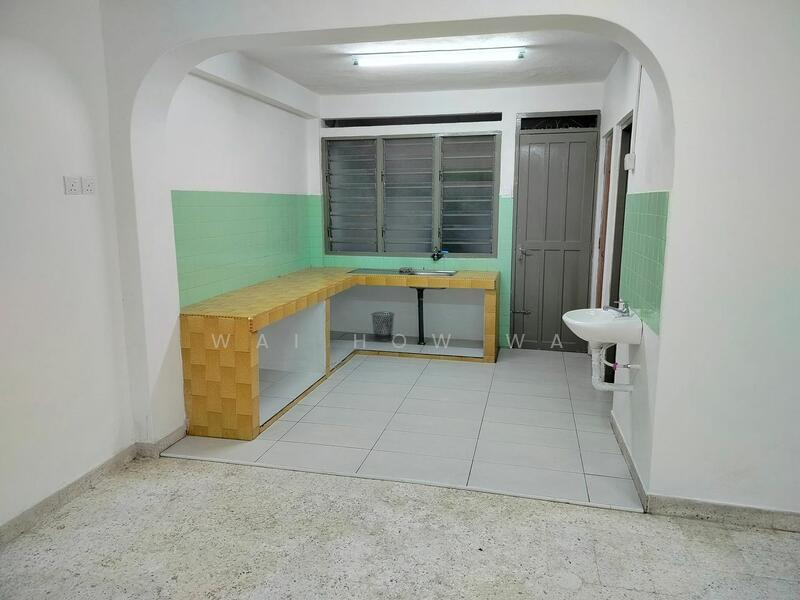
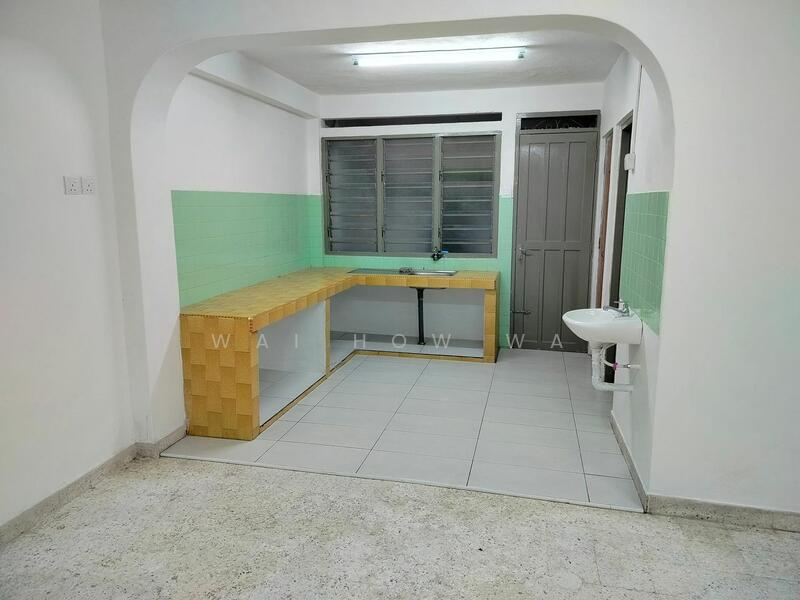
- waste bin (383, 326)
